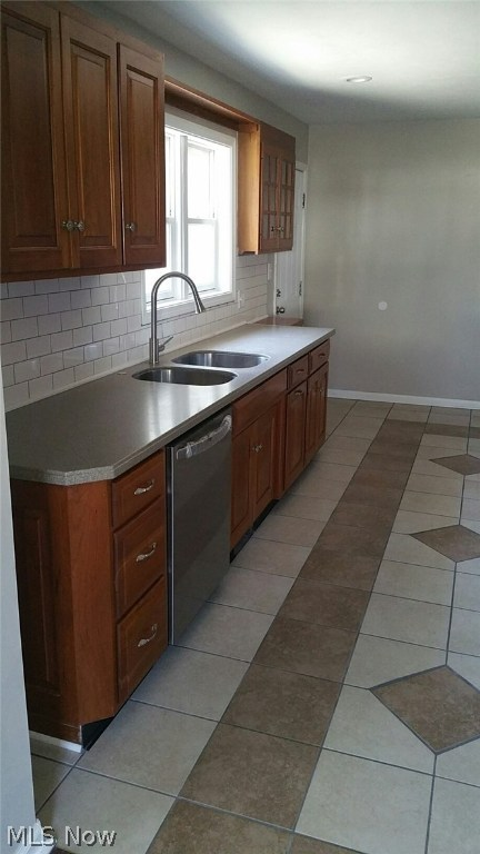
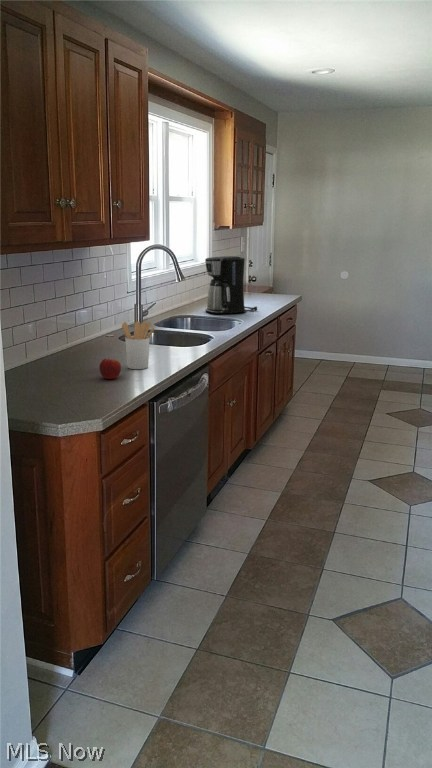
+ fruit (110, 368)
+ coffee maker (232, 284)
+ utensil holder (139, 343)
